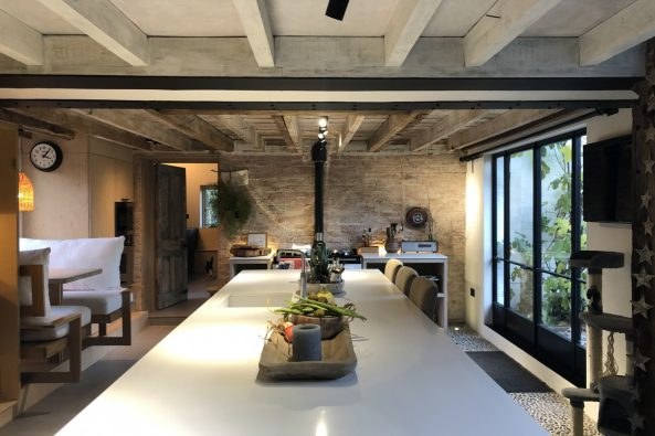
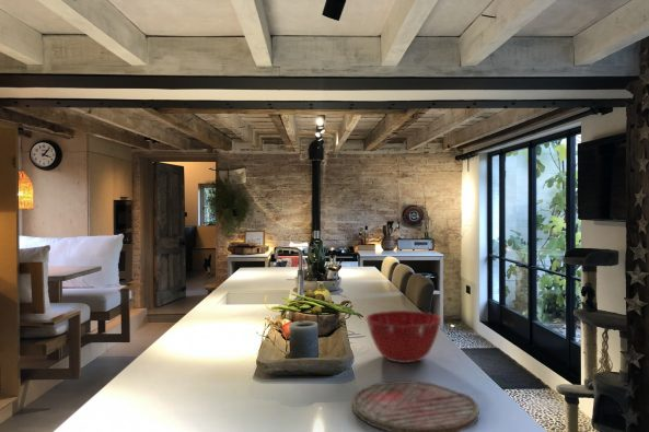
+ cutting board (414, 405)
+ mixing bowl (403, 337)
